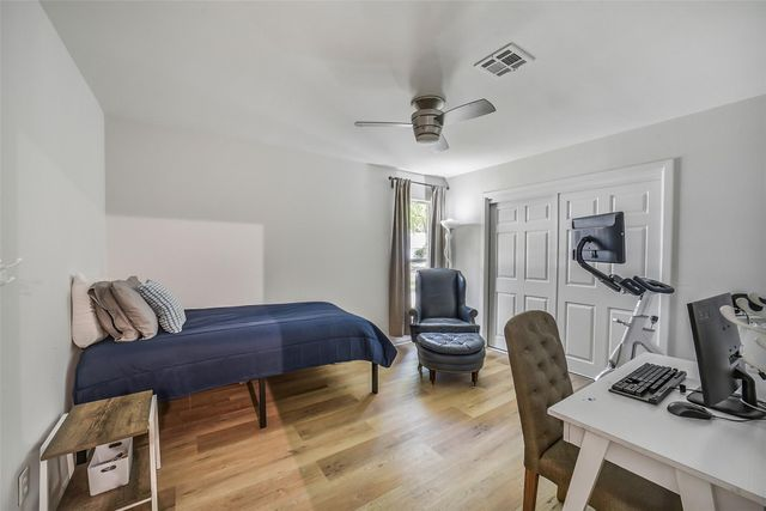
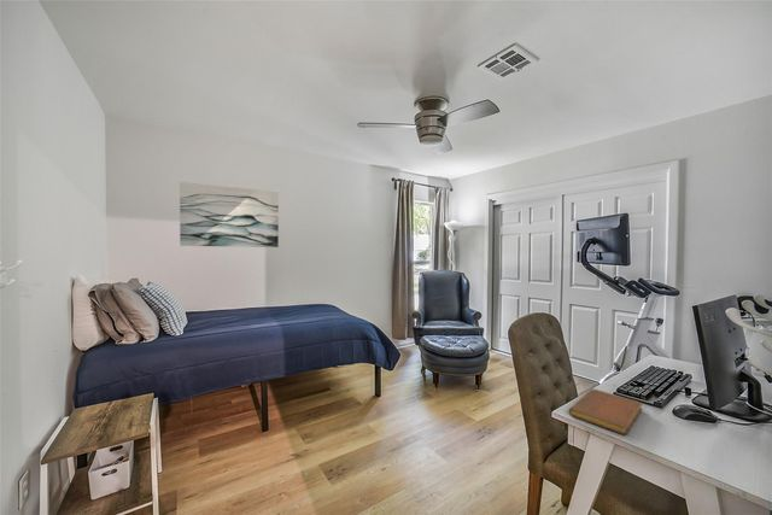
+ notebook (606, 408)
+ wall art (232, 217)
